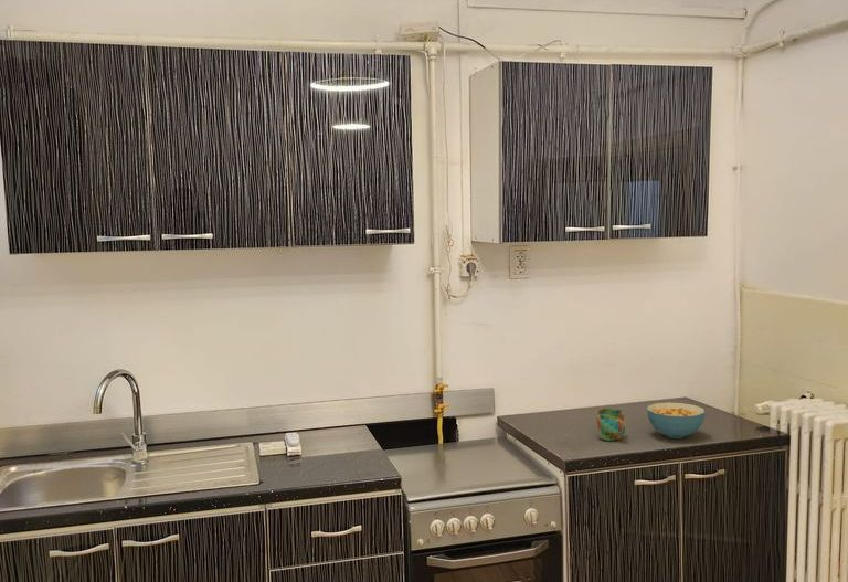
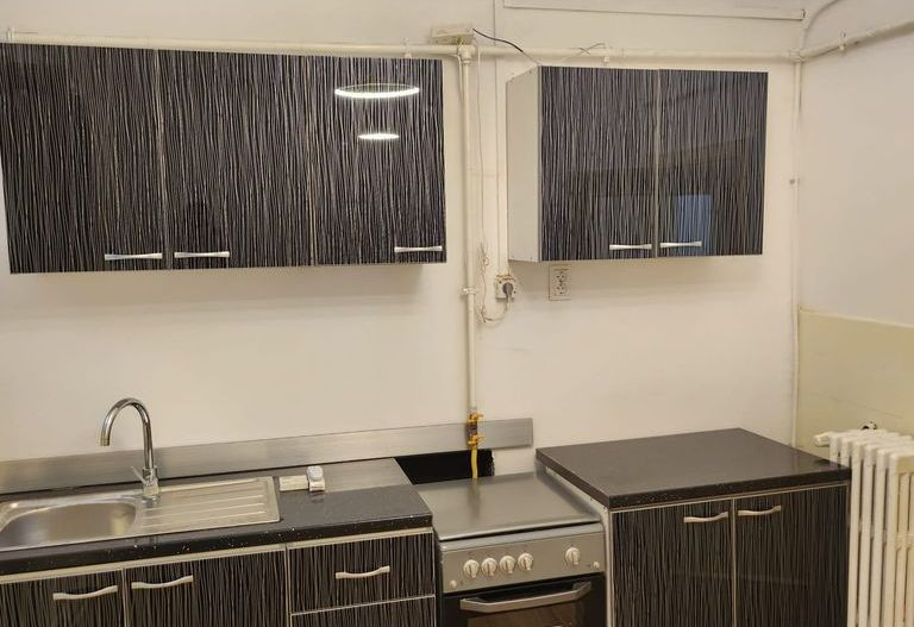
- cereal bowl (675, 422)
- mug (613, 425)
